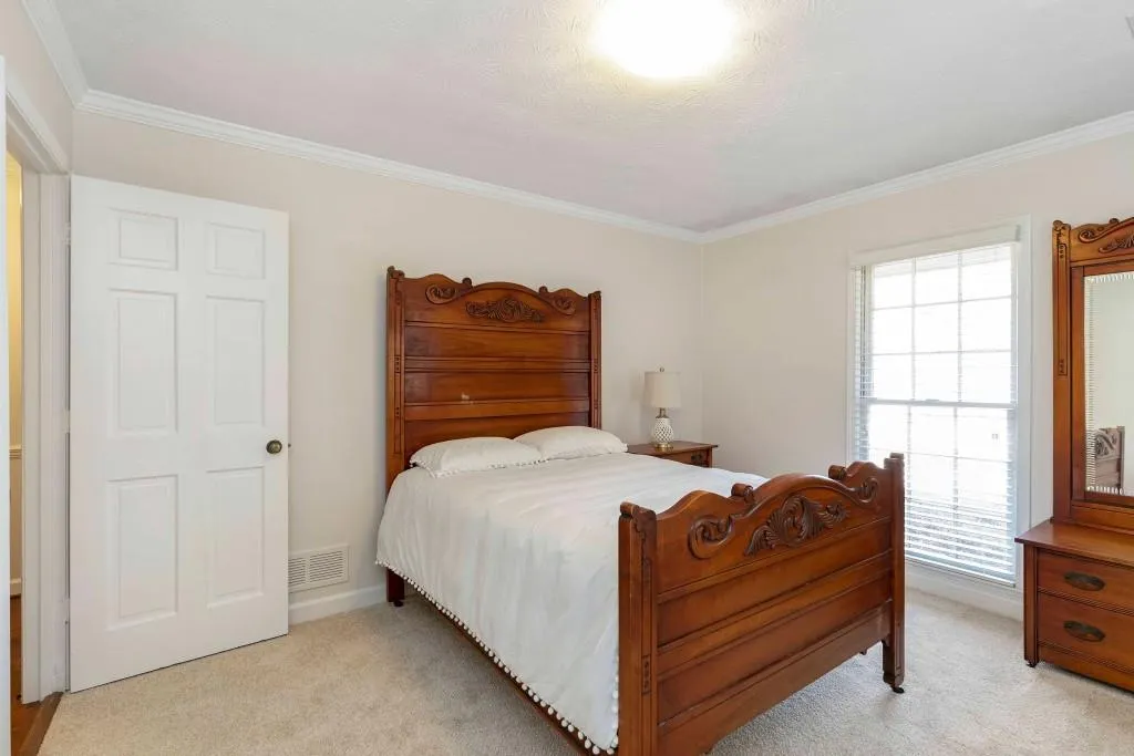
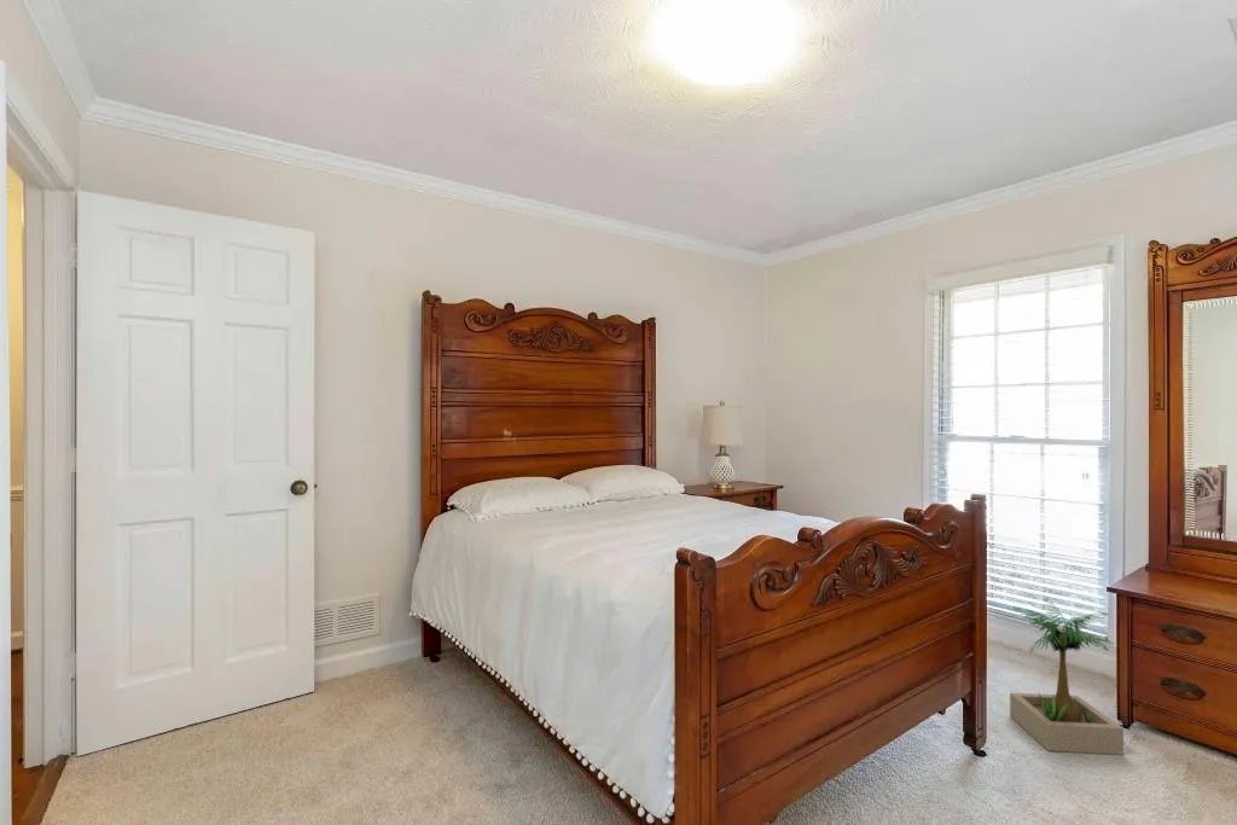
+ potted plant (1064, 673)
